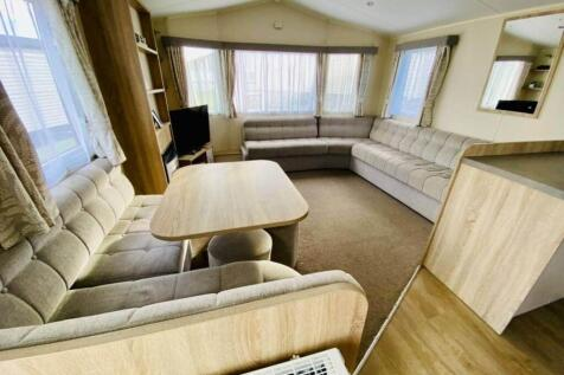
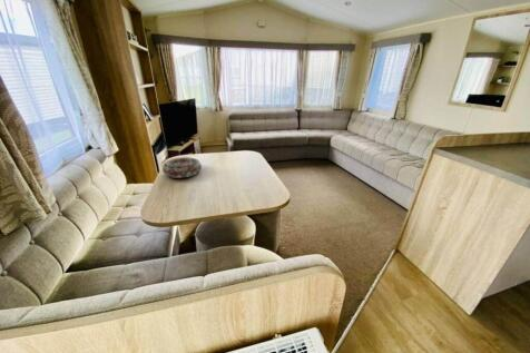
+ decorative bowl (181, 167)
